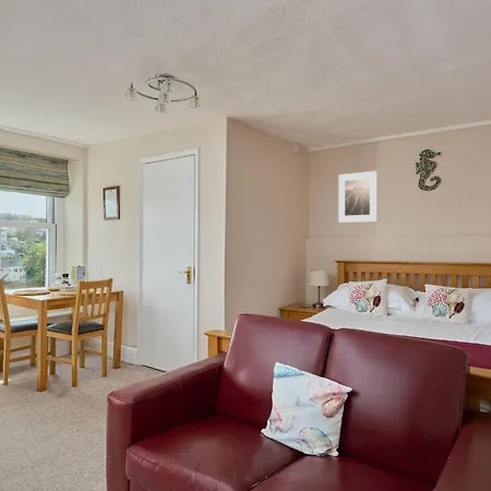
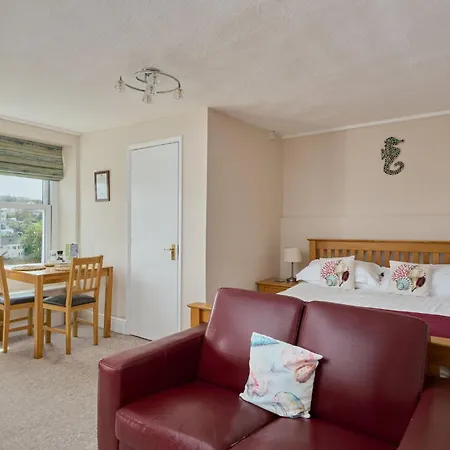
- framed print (357, 197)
